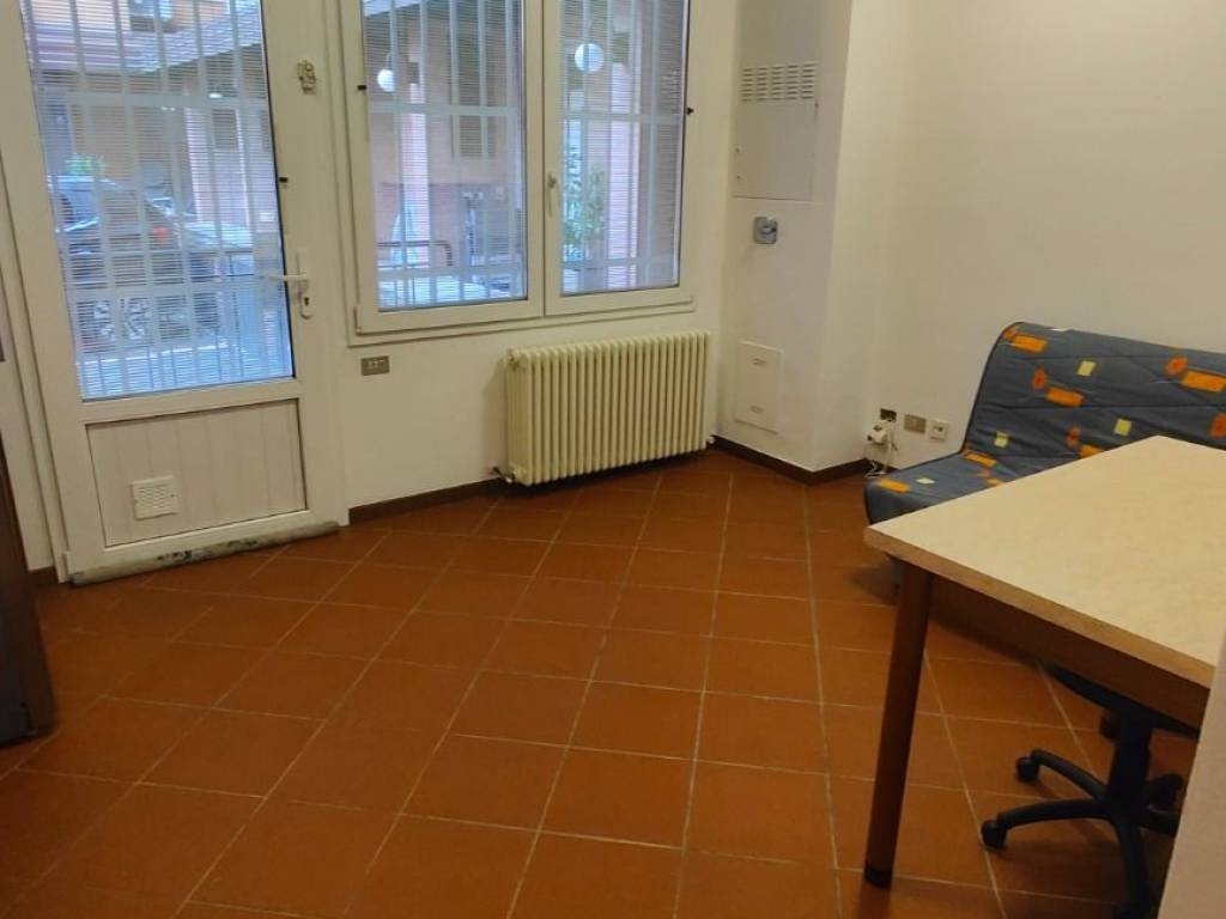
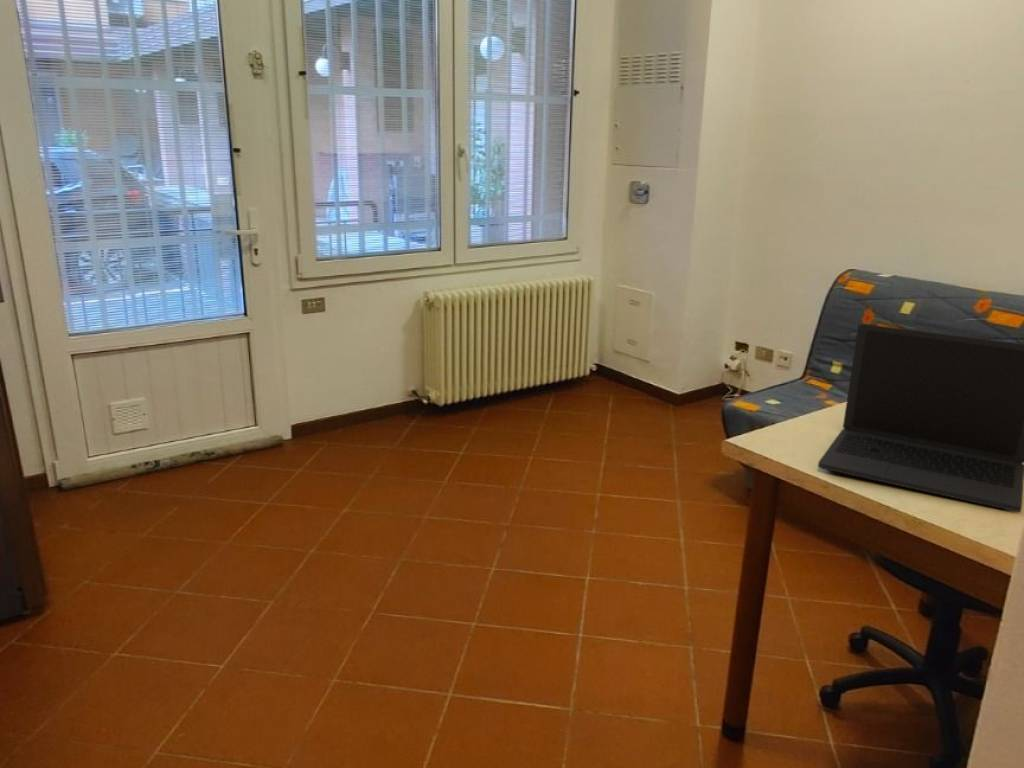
+ laptop (931, 408)
